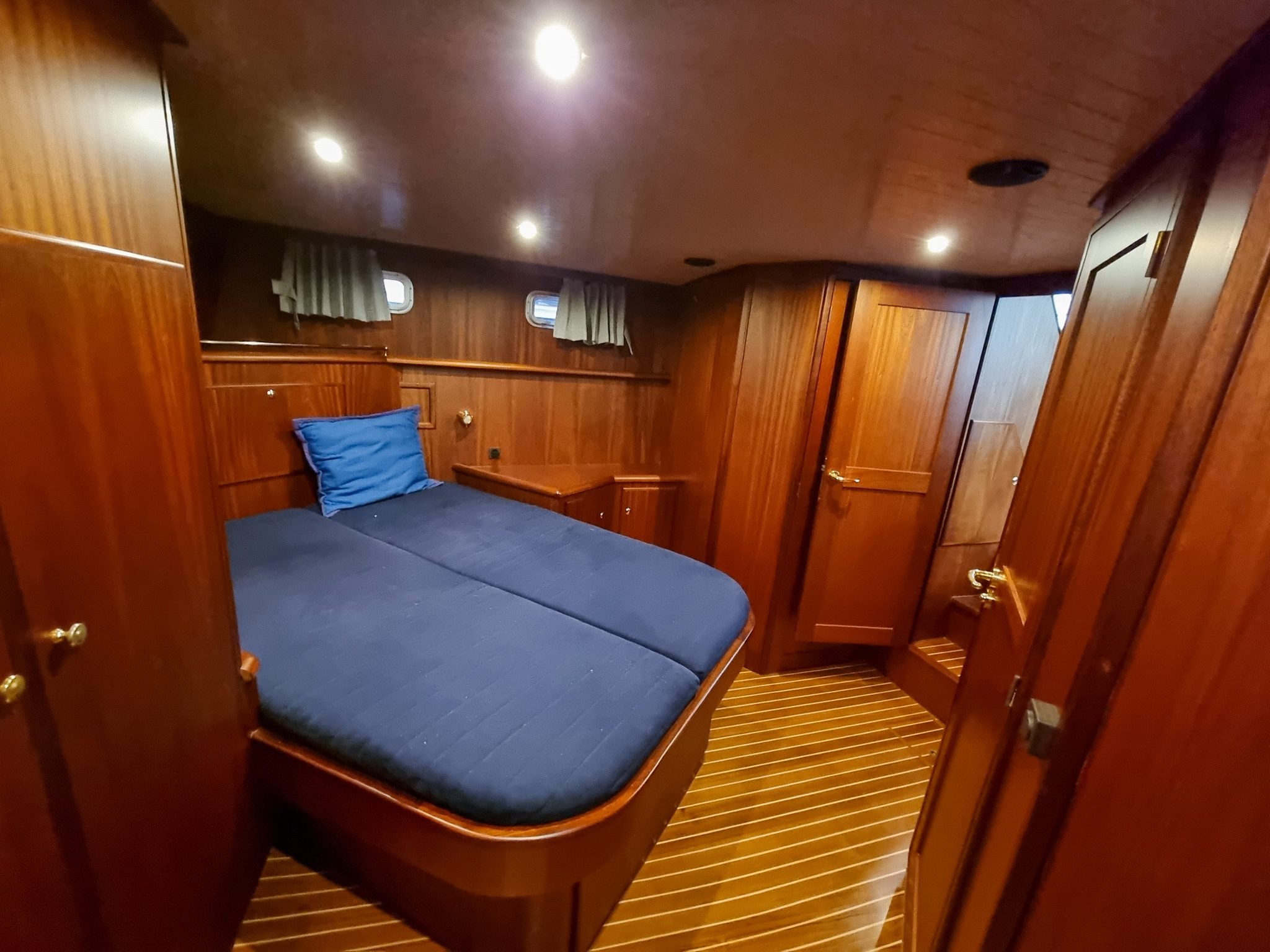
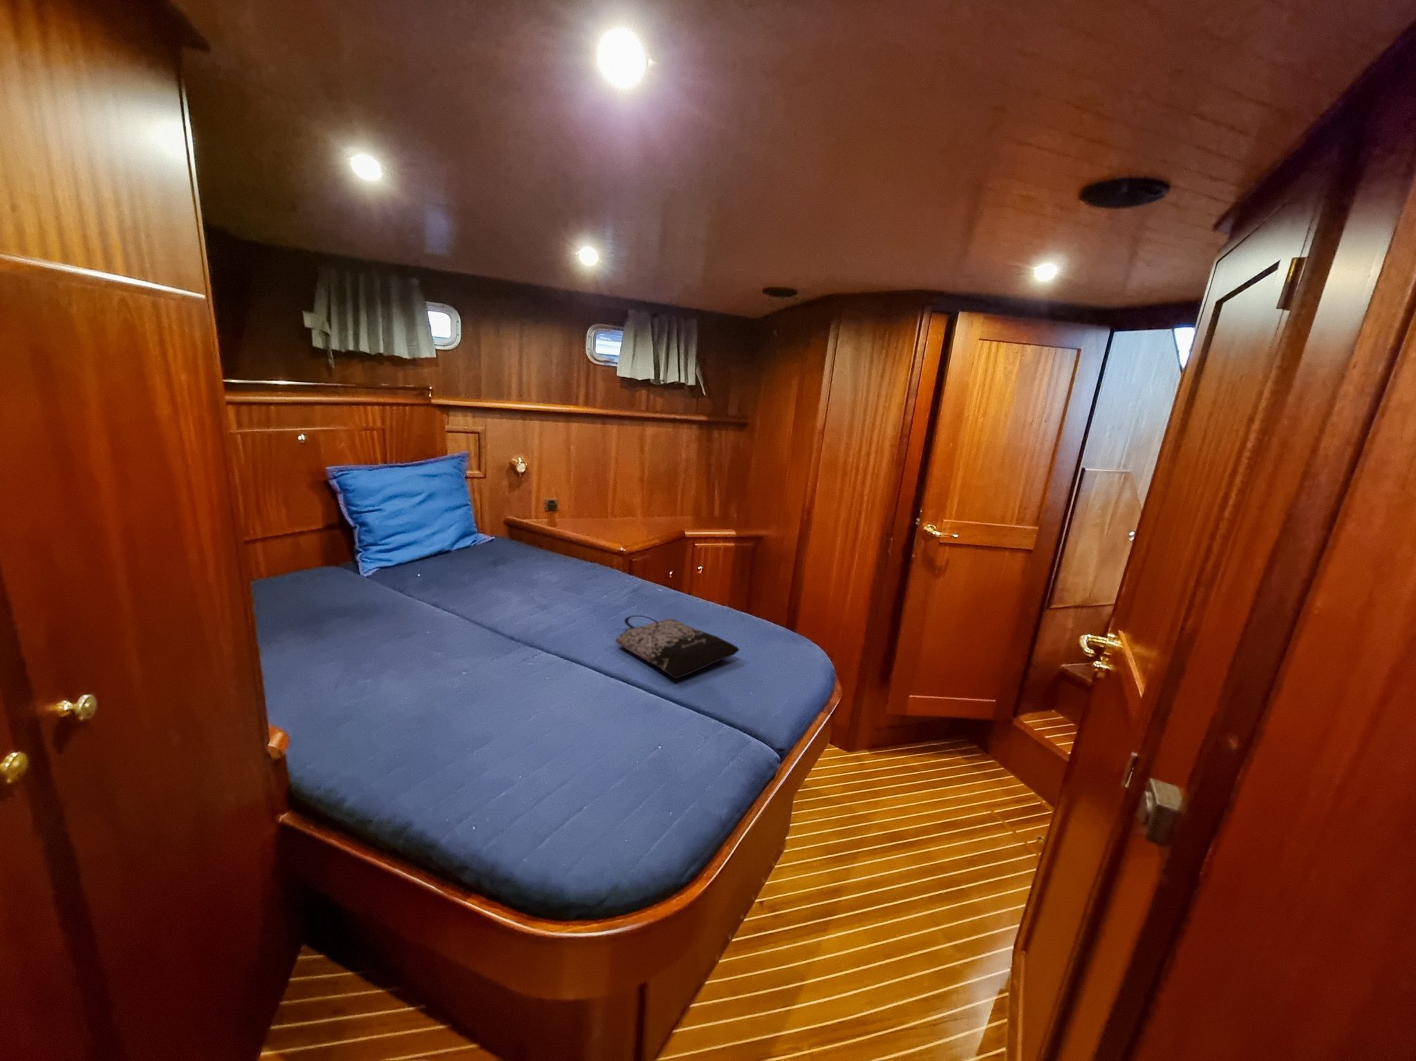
+ tote bag (667, 639)
